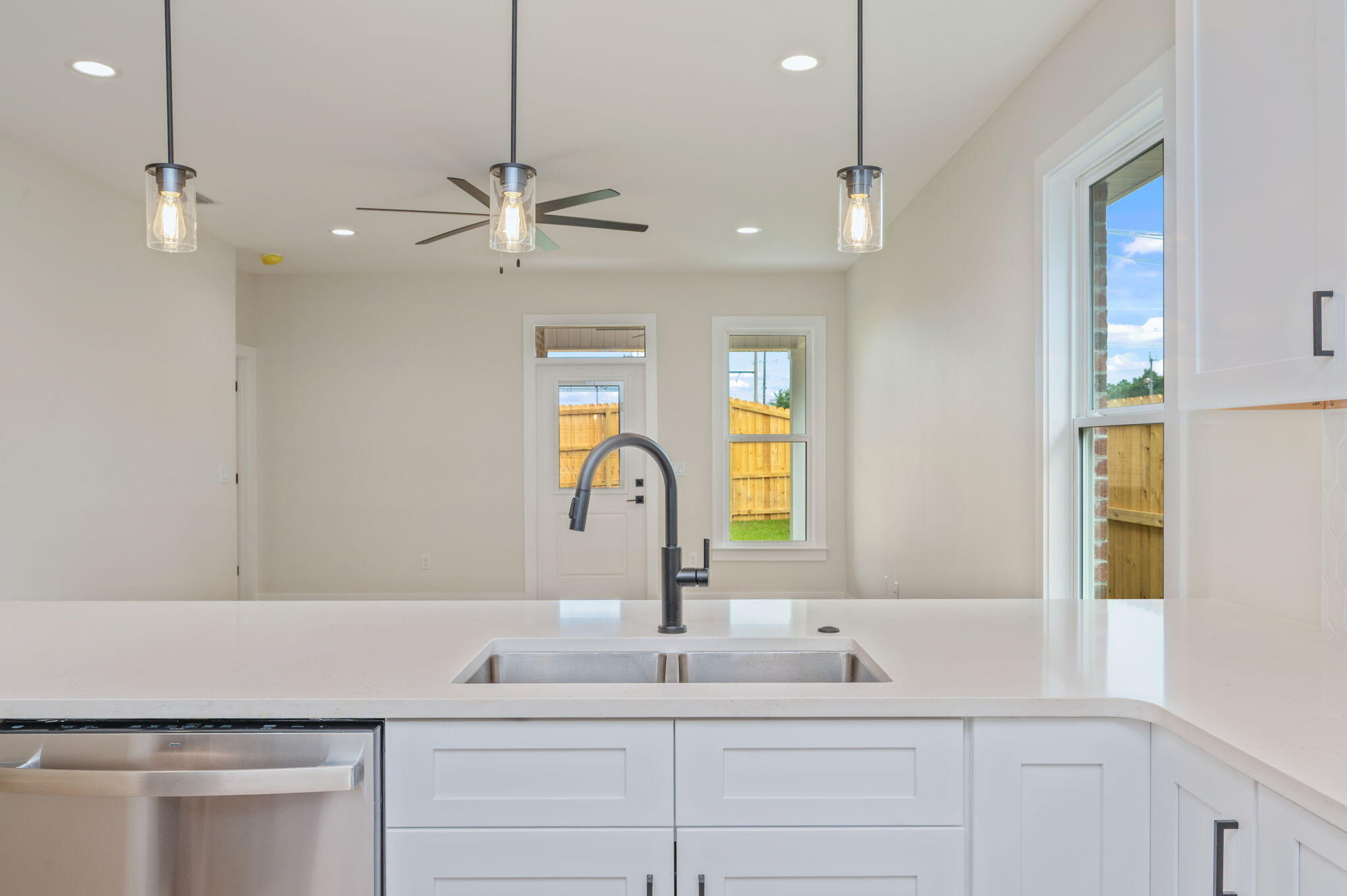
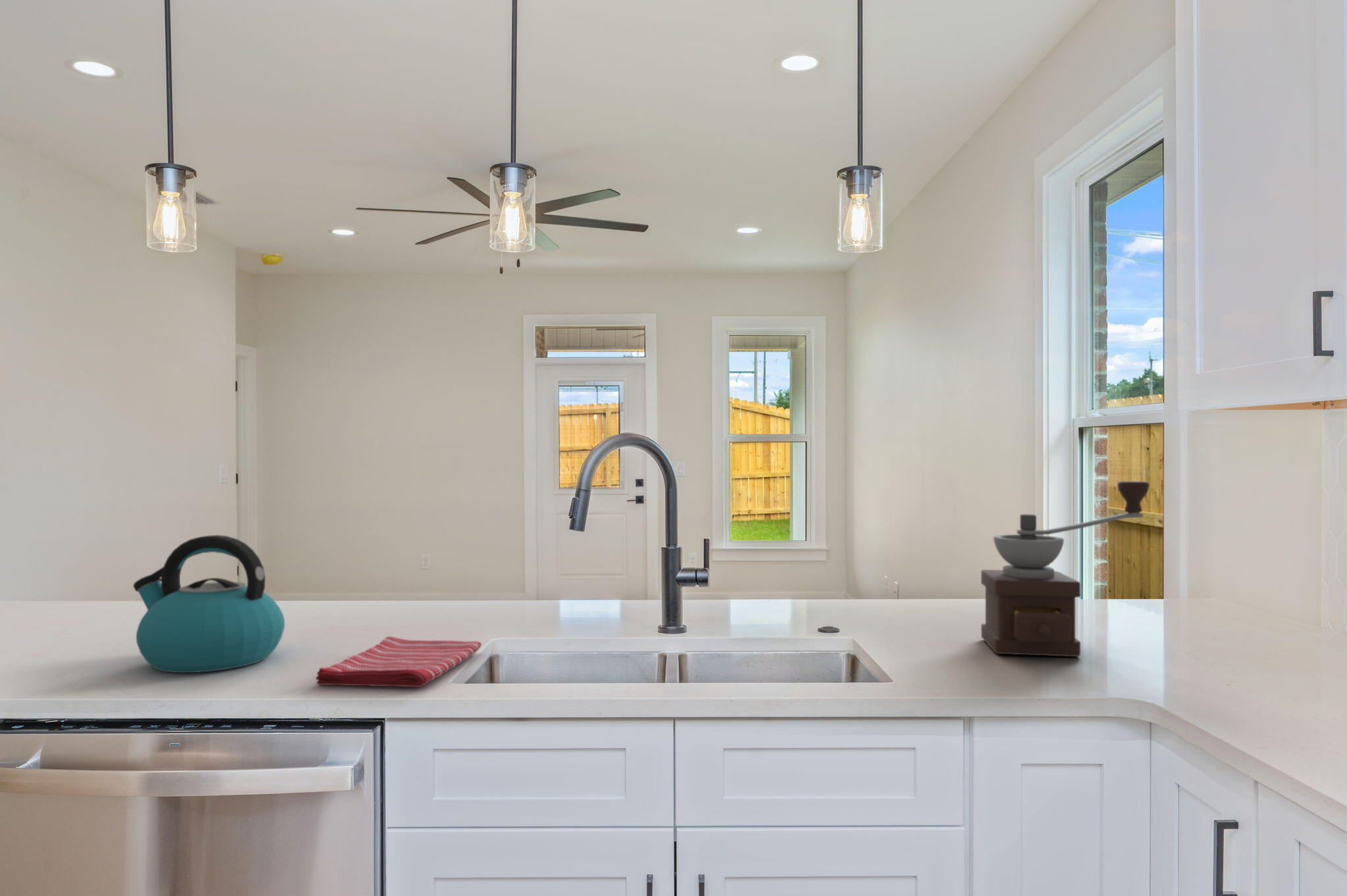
+ dish towel (404, 659)
+ kettle (204, 598)
+ coffee grinder (1066, 575)
